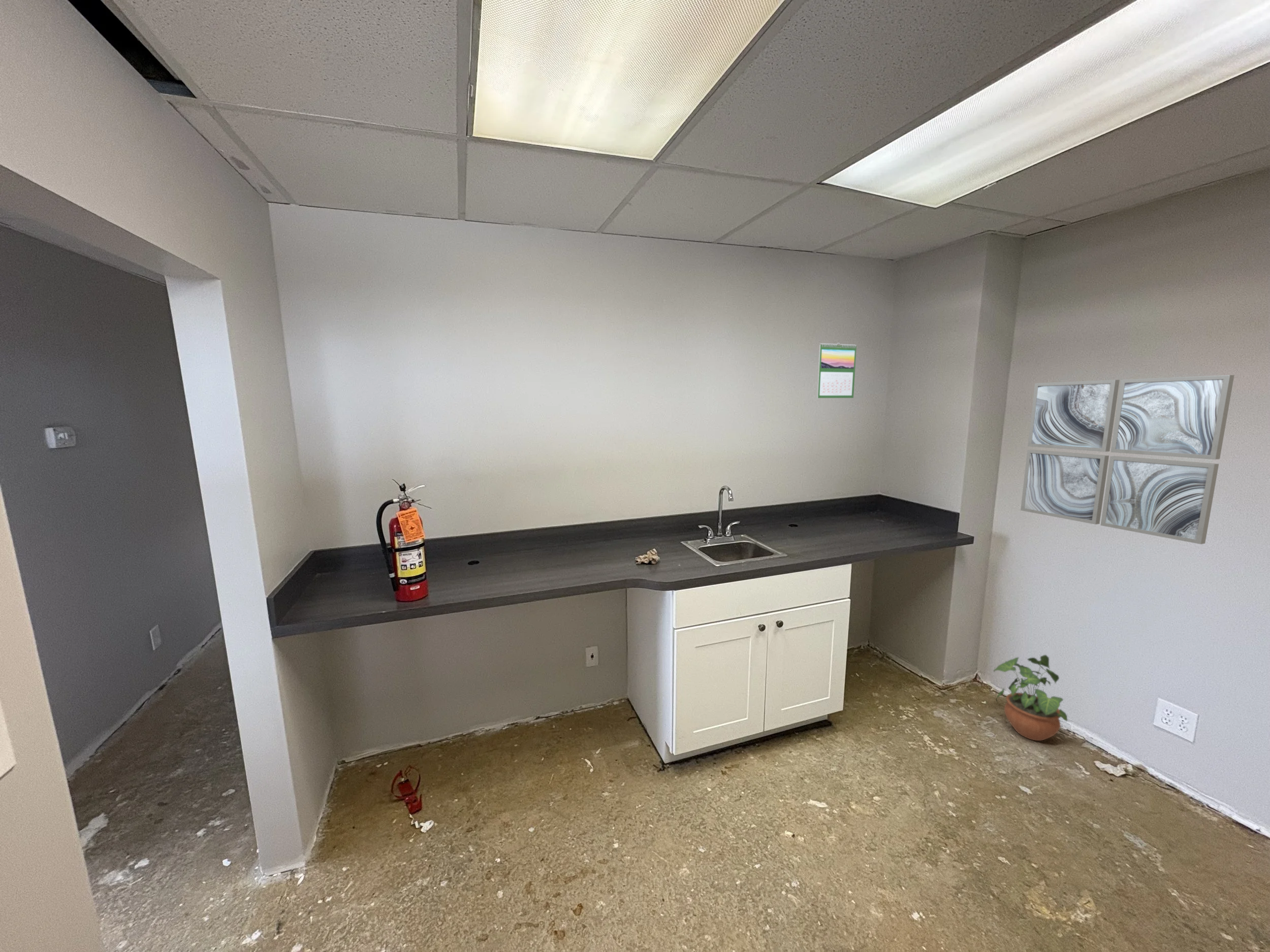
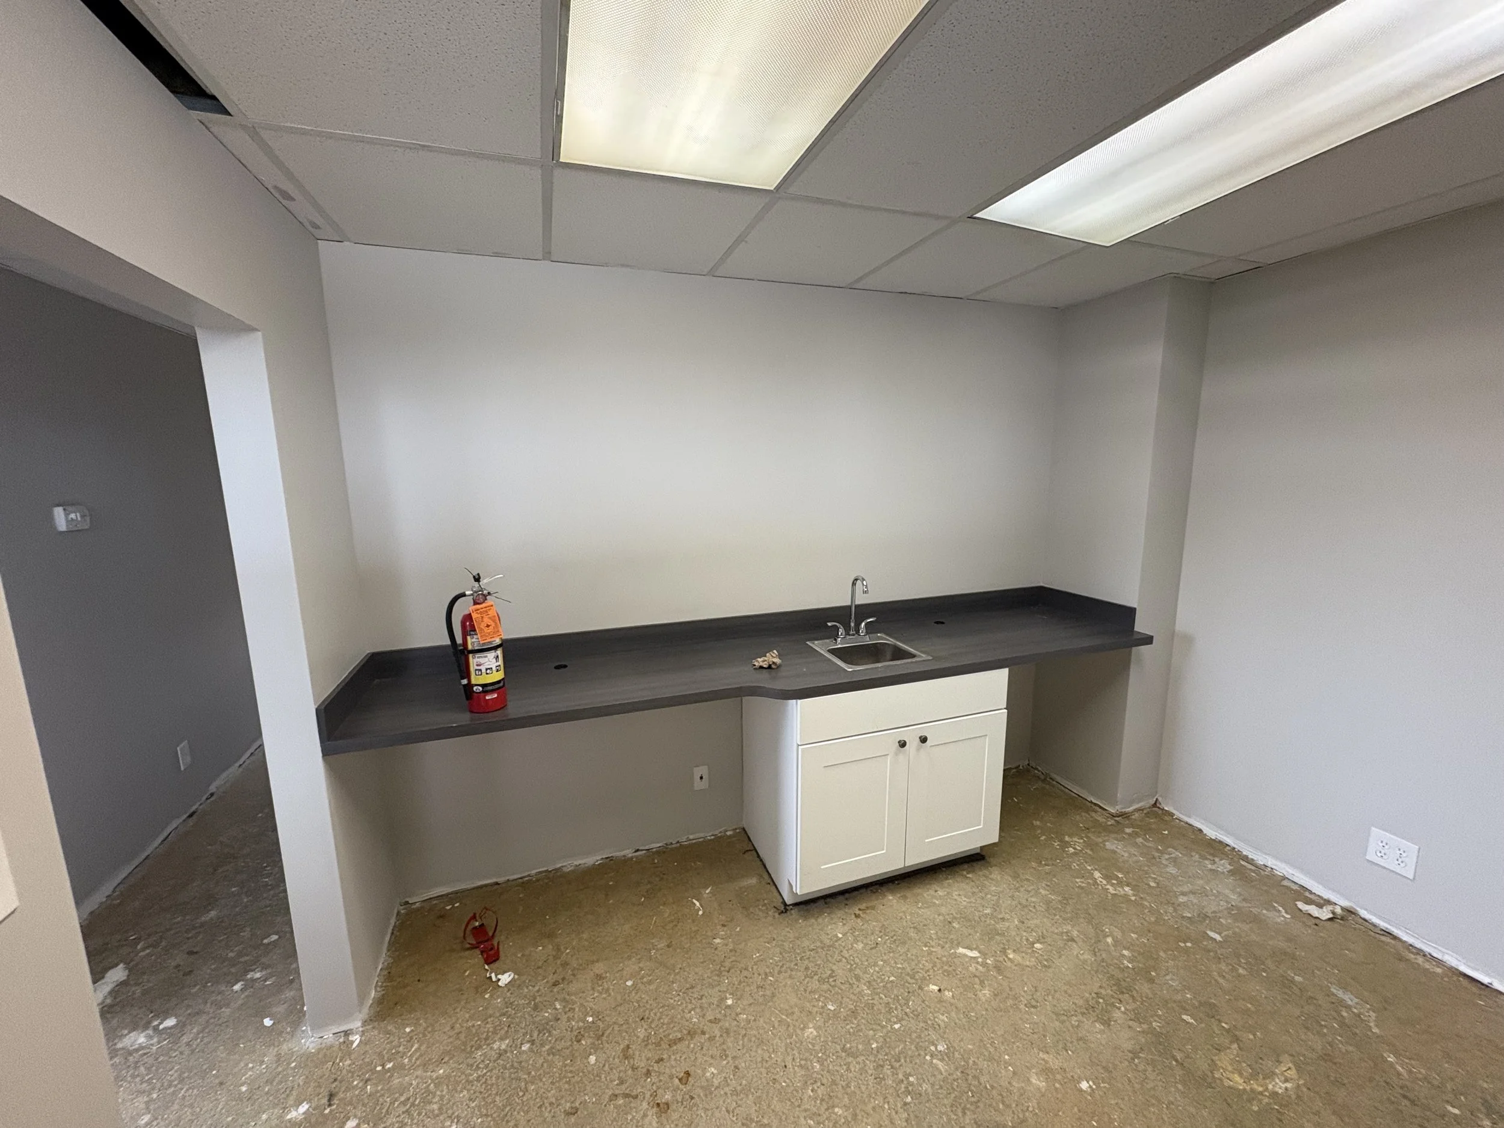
- wall art (1108, 455)
- calendar (837, 371)
- potted plant (1035, 694)
